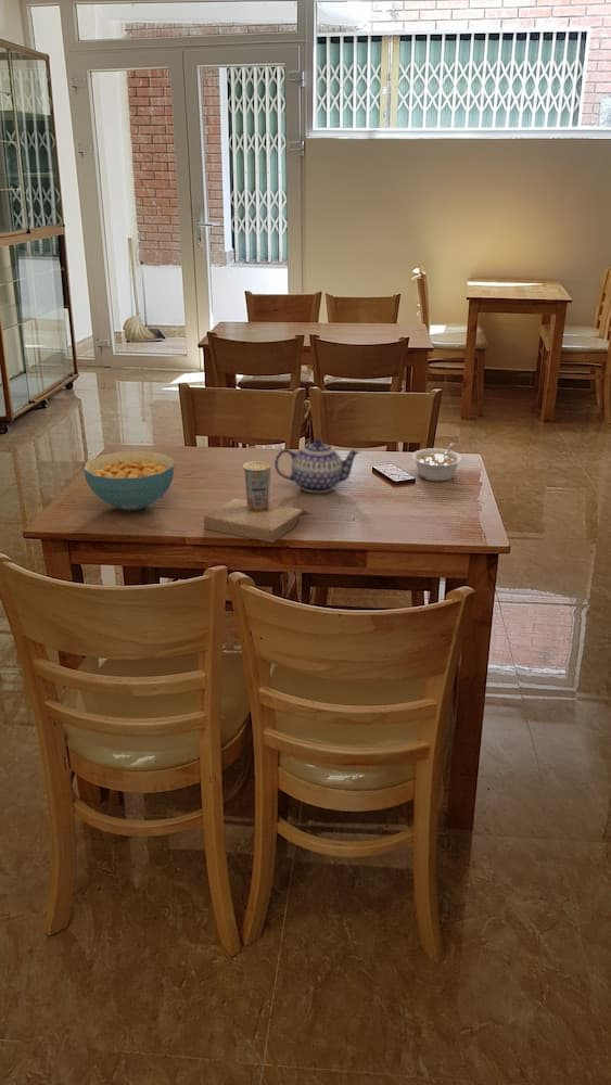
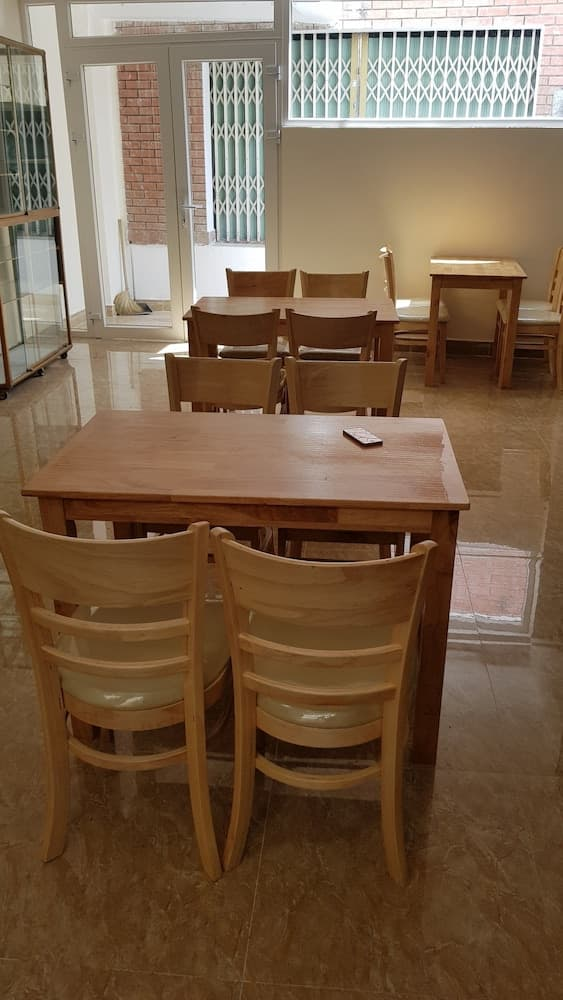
- teapot (317, 463)
- legume (436, 463)
- cup (259, 494)
- cereal bowl (131, 485)
